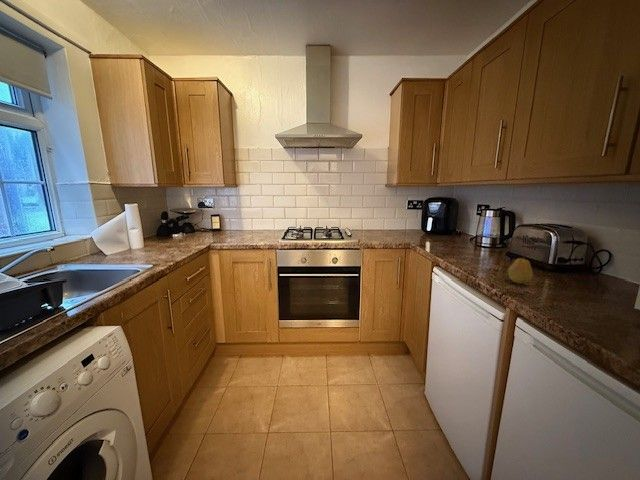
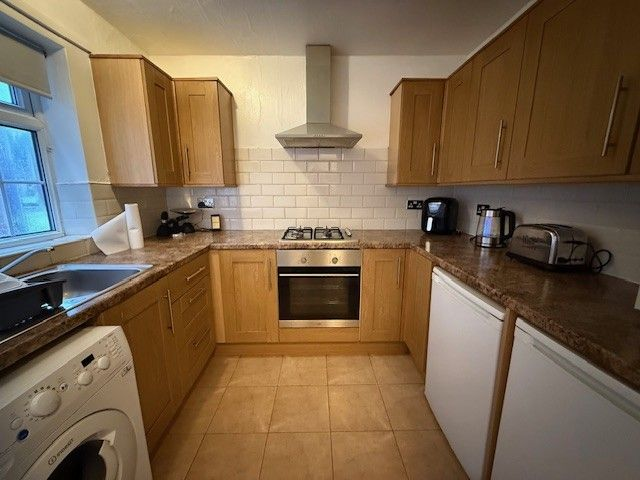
- fruit (520, 269)
